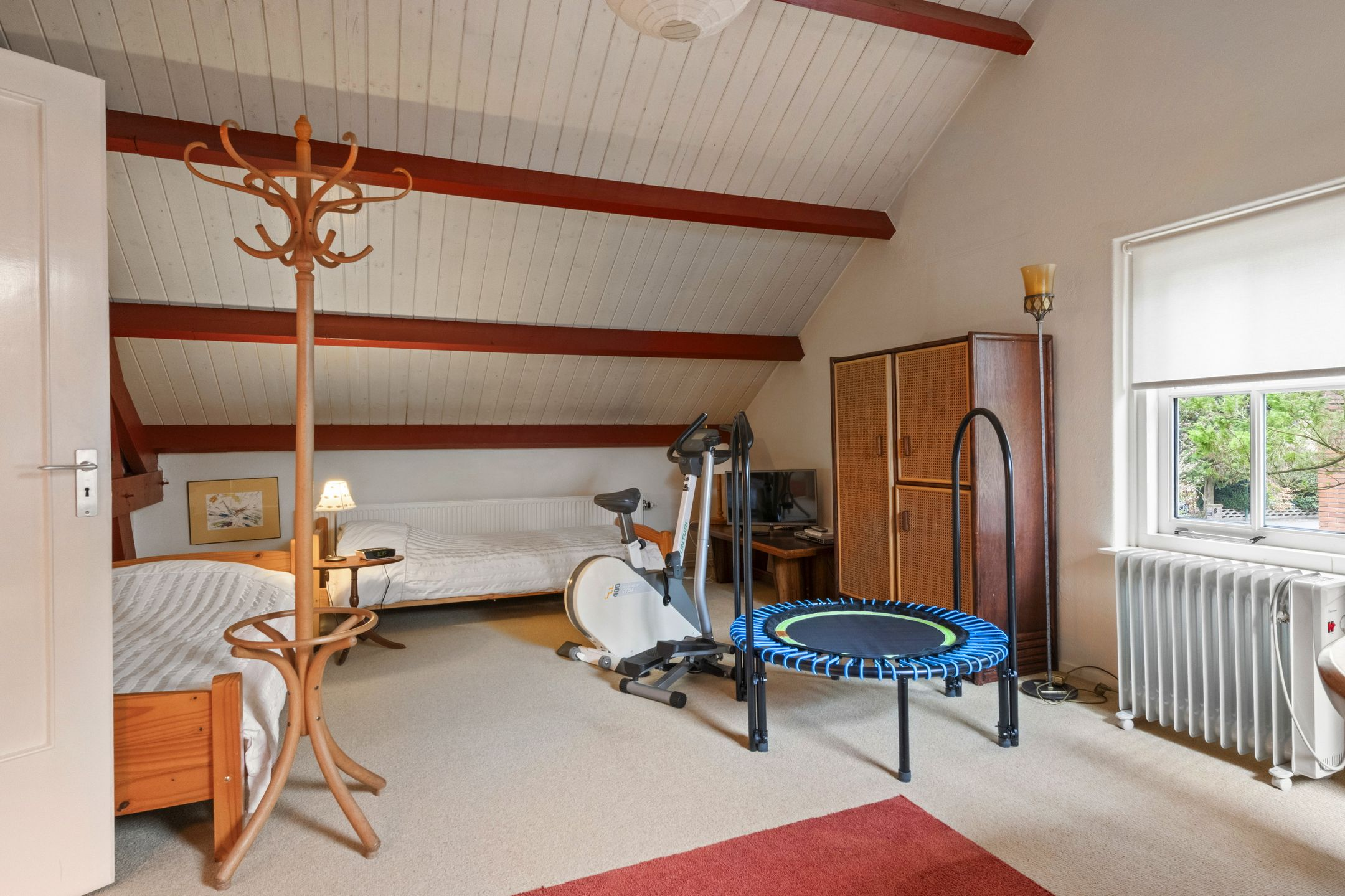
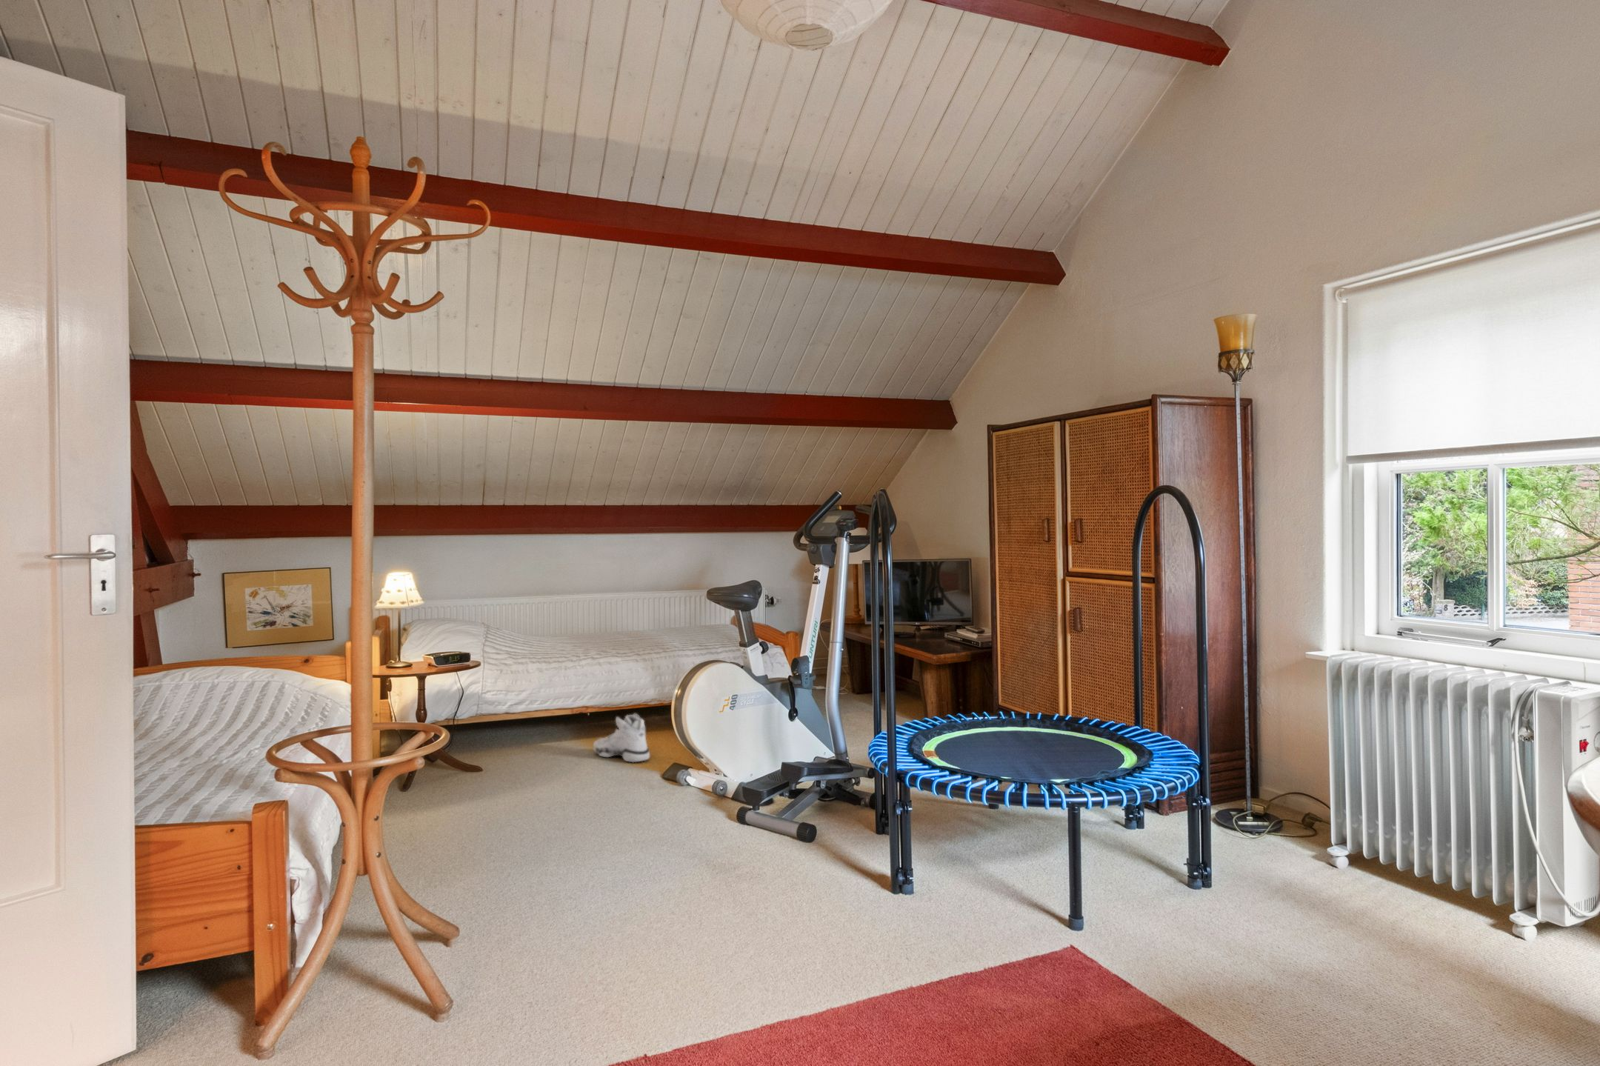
+ sneaker (621, 735)
